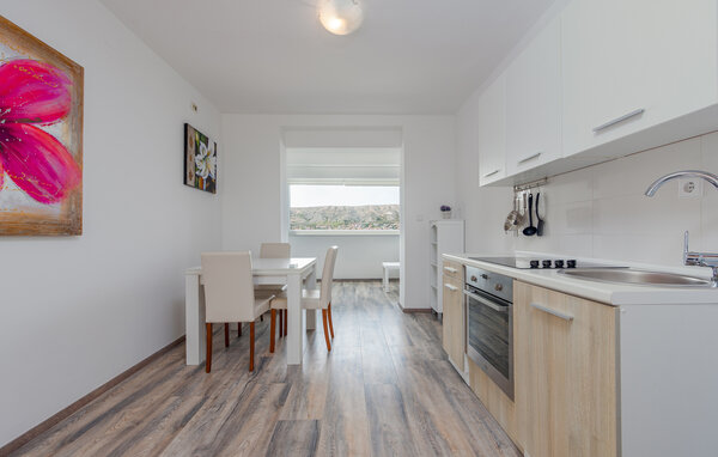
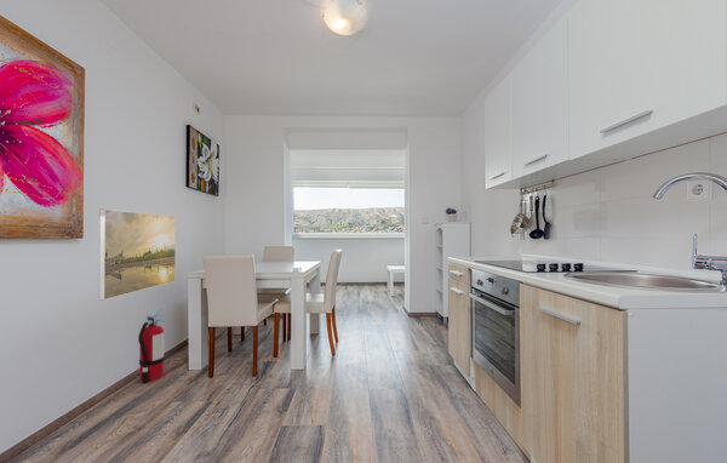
+ fire extinguisher (153, 342)
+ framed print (143, 251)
